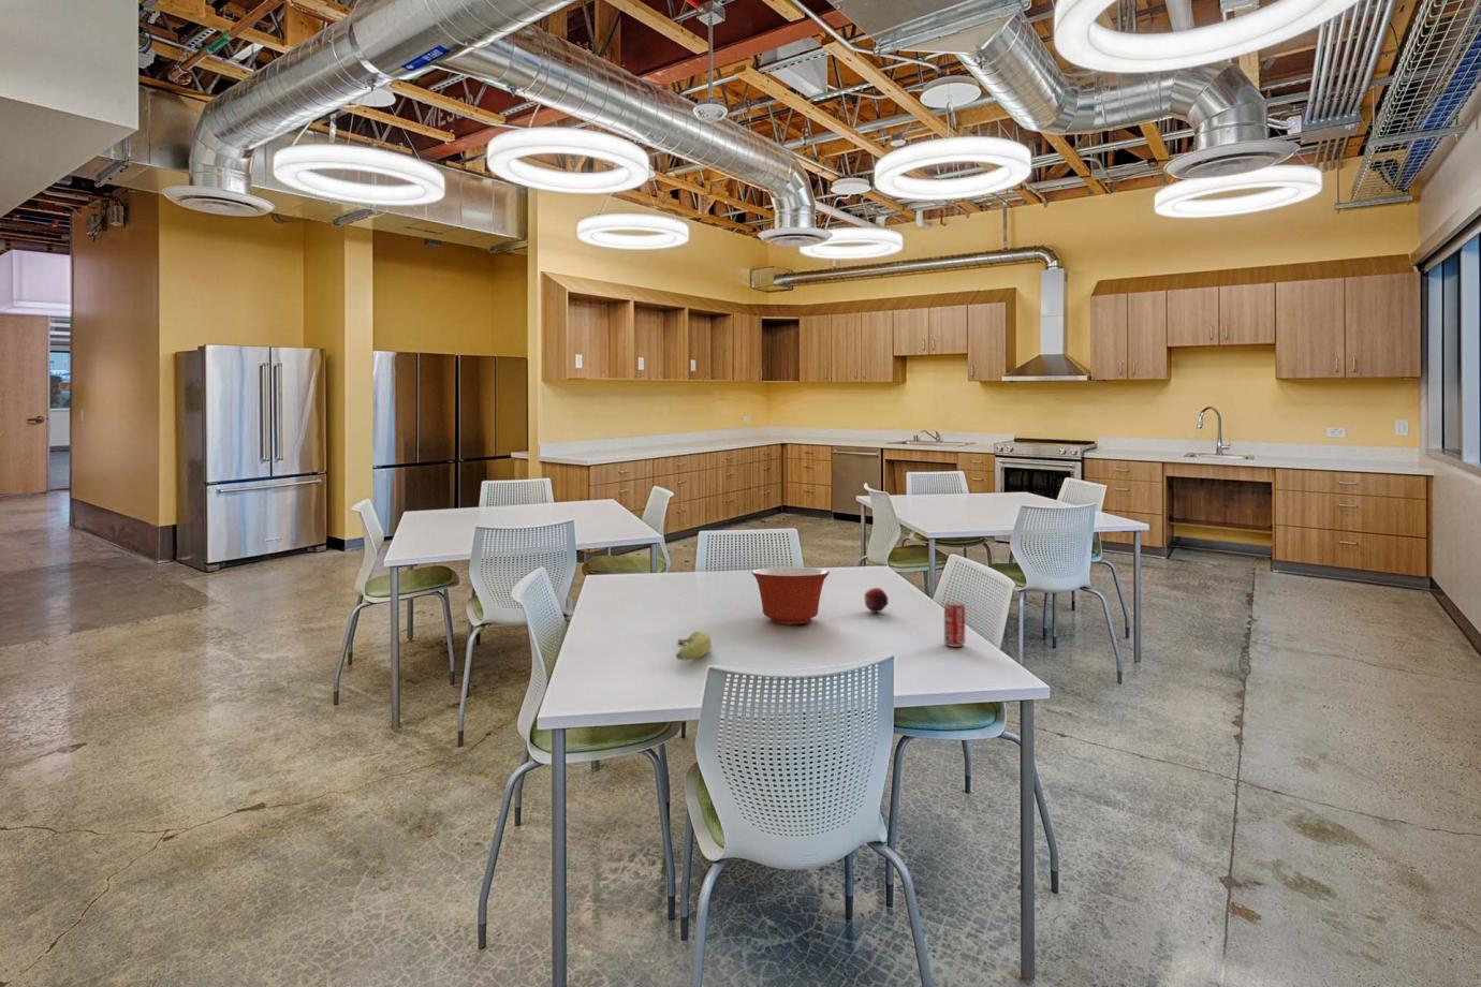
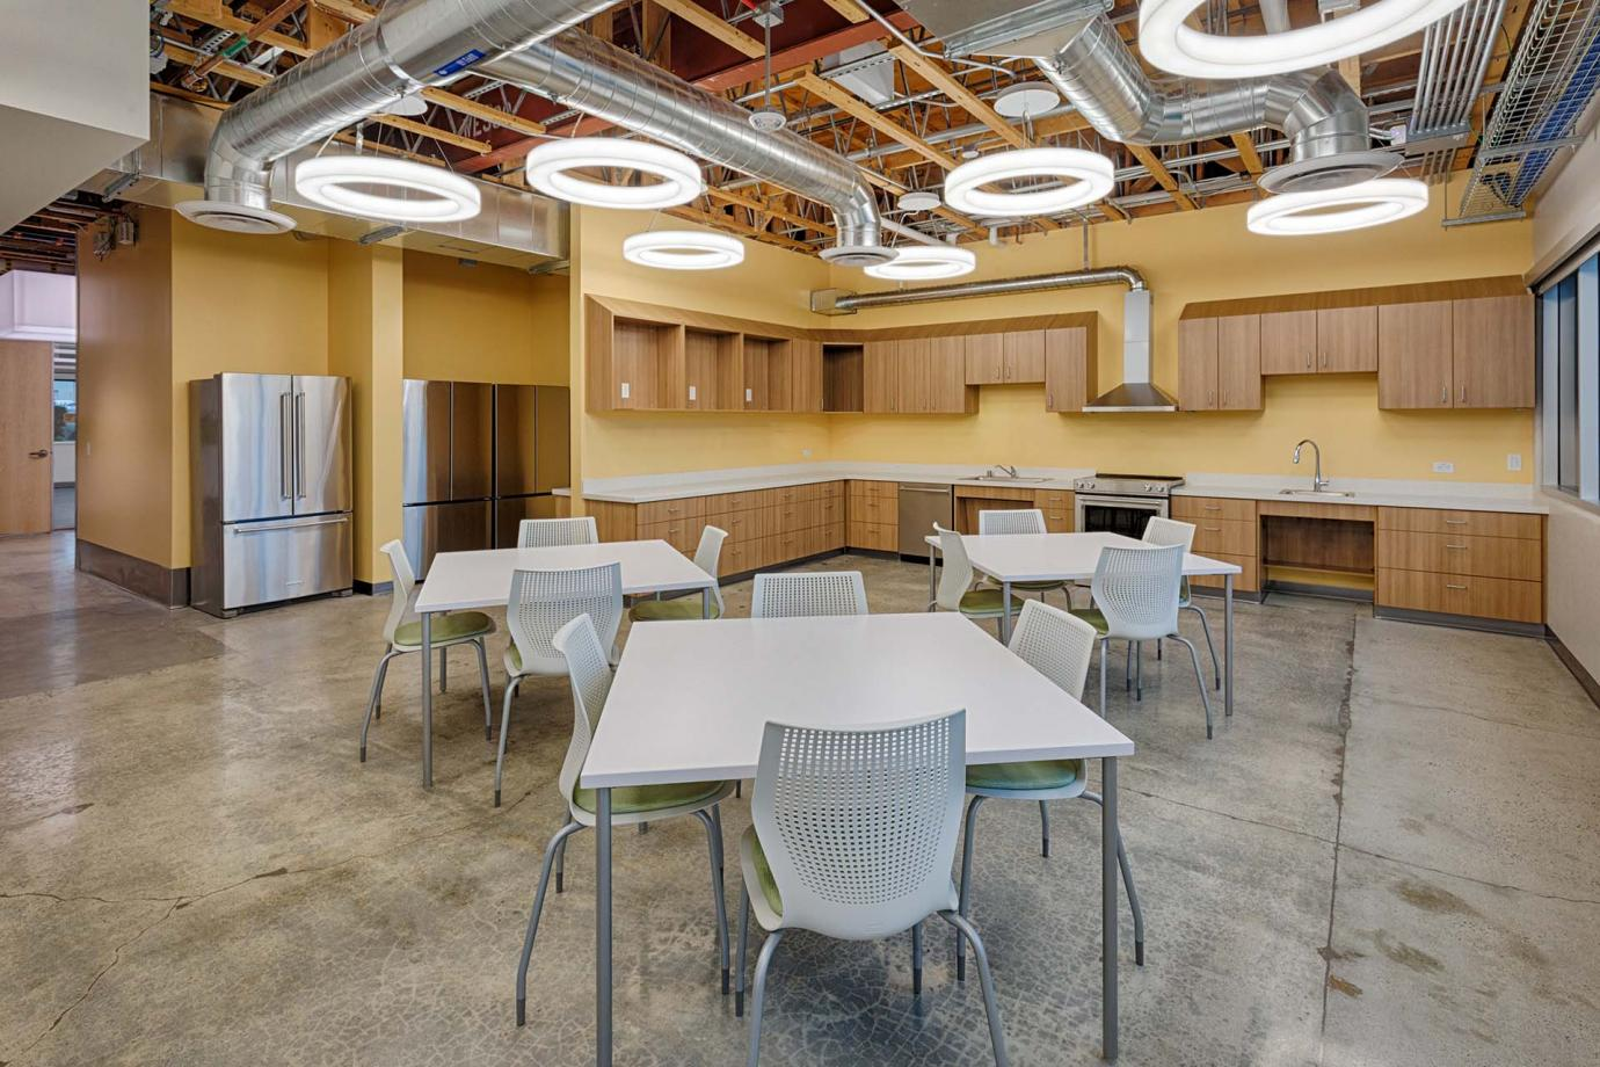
- mixing bowl (790, 596)
- fruit (876, 599)
- banana (688, 642)
- beverage can (954, 623)
